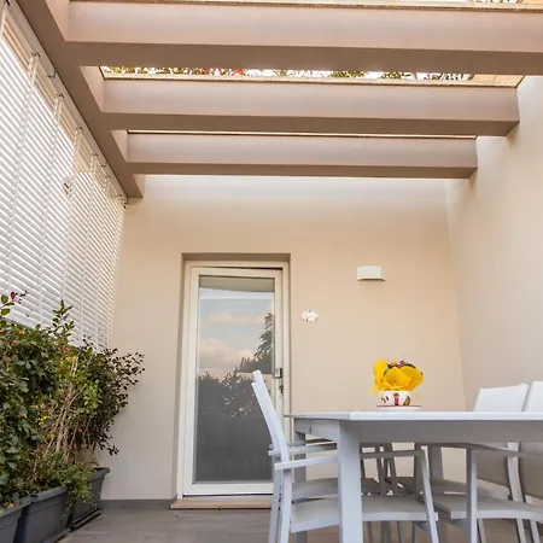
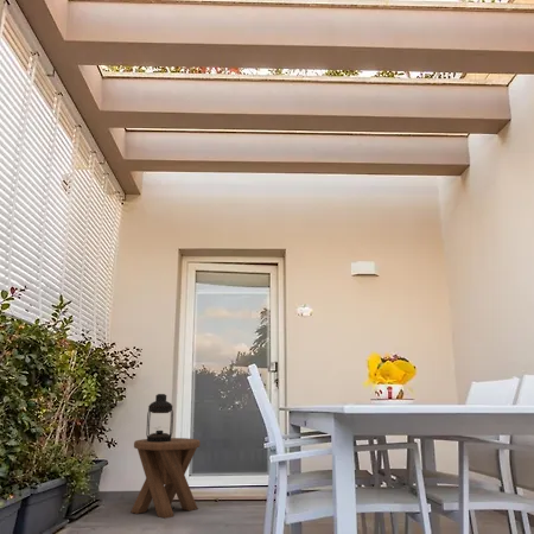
+ music stool (165, 475)
+ lantern (160, 418)
